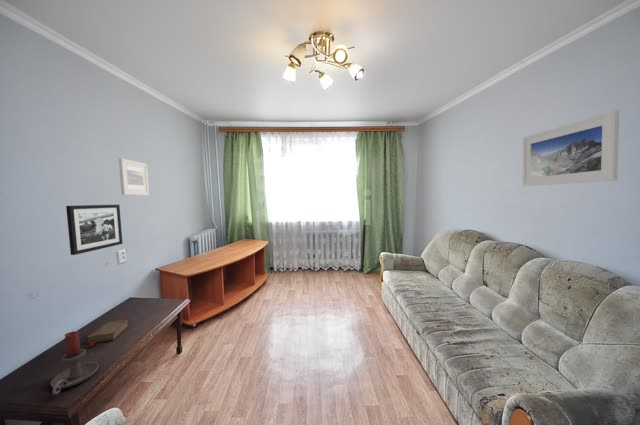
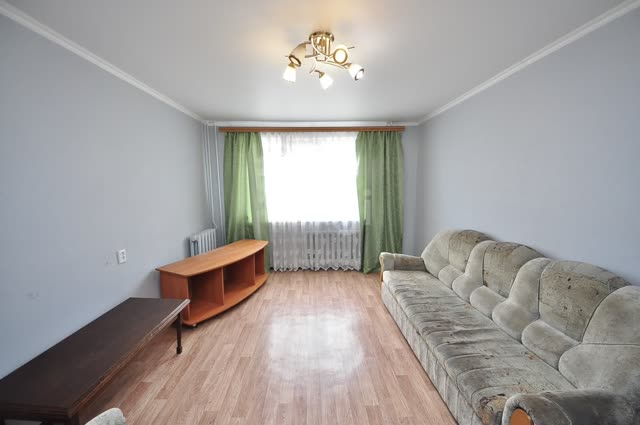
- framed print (561, 155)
- picture frame (97, 227)
- candle holder (70, 358)
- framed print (135, 178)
- book (106, 332)
